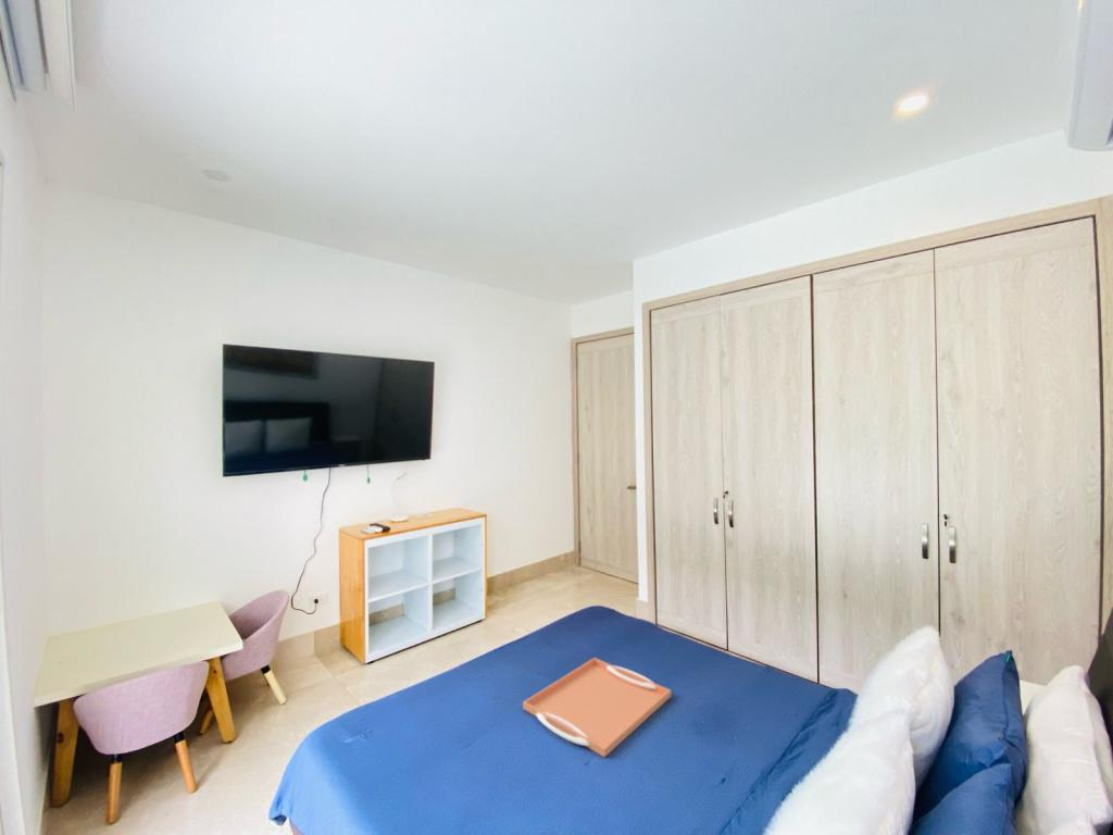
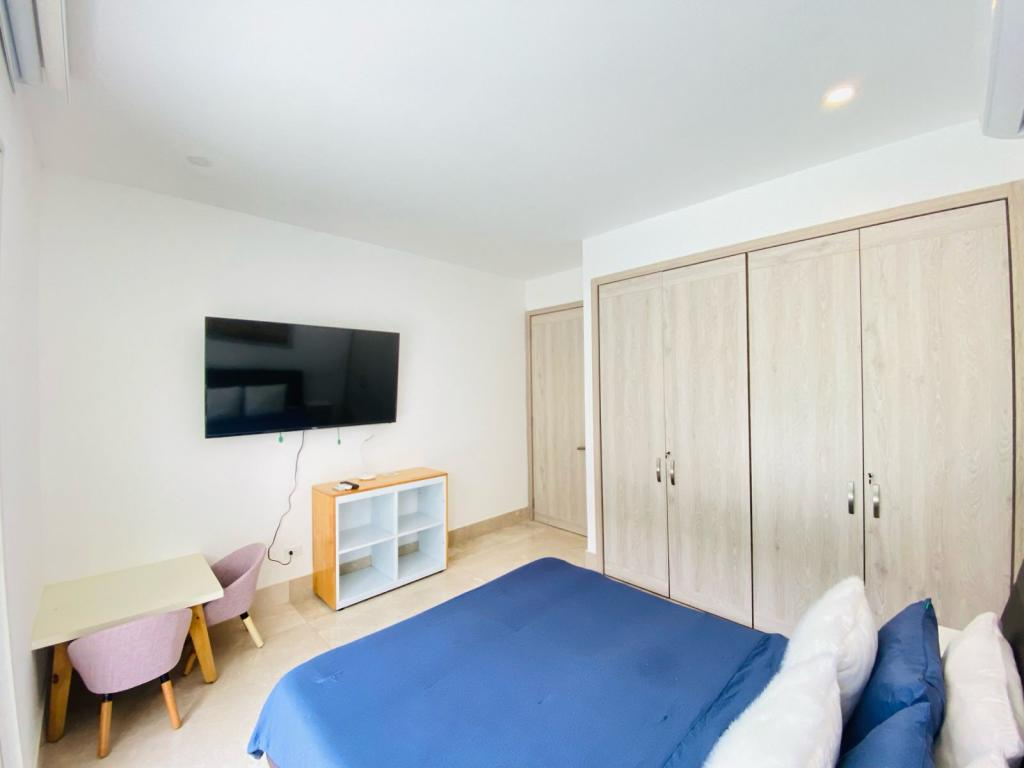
- serving tray (598, 699)
